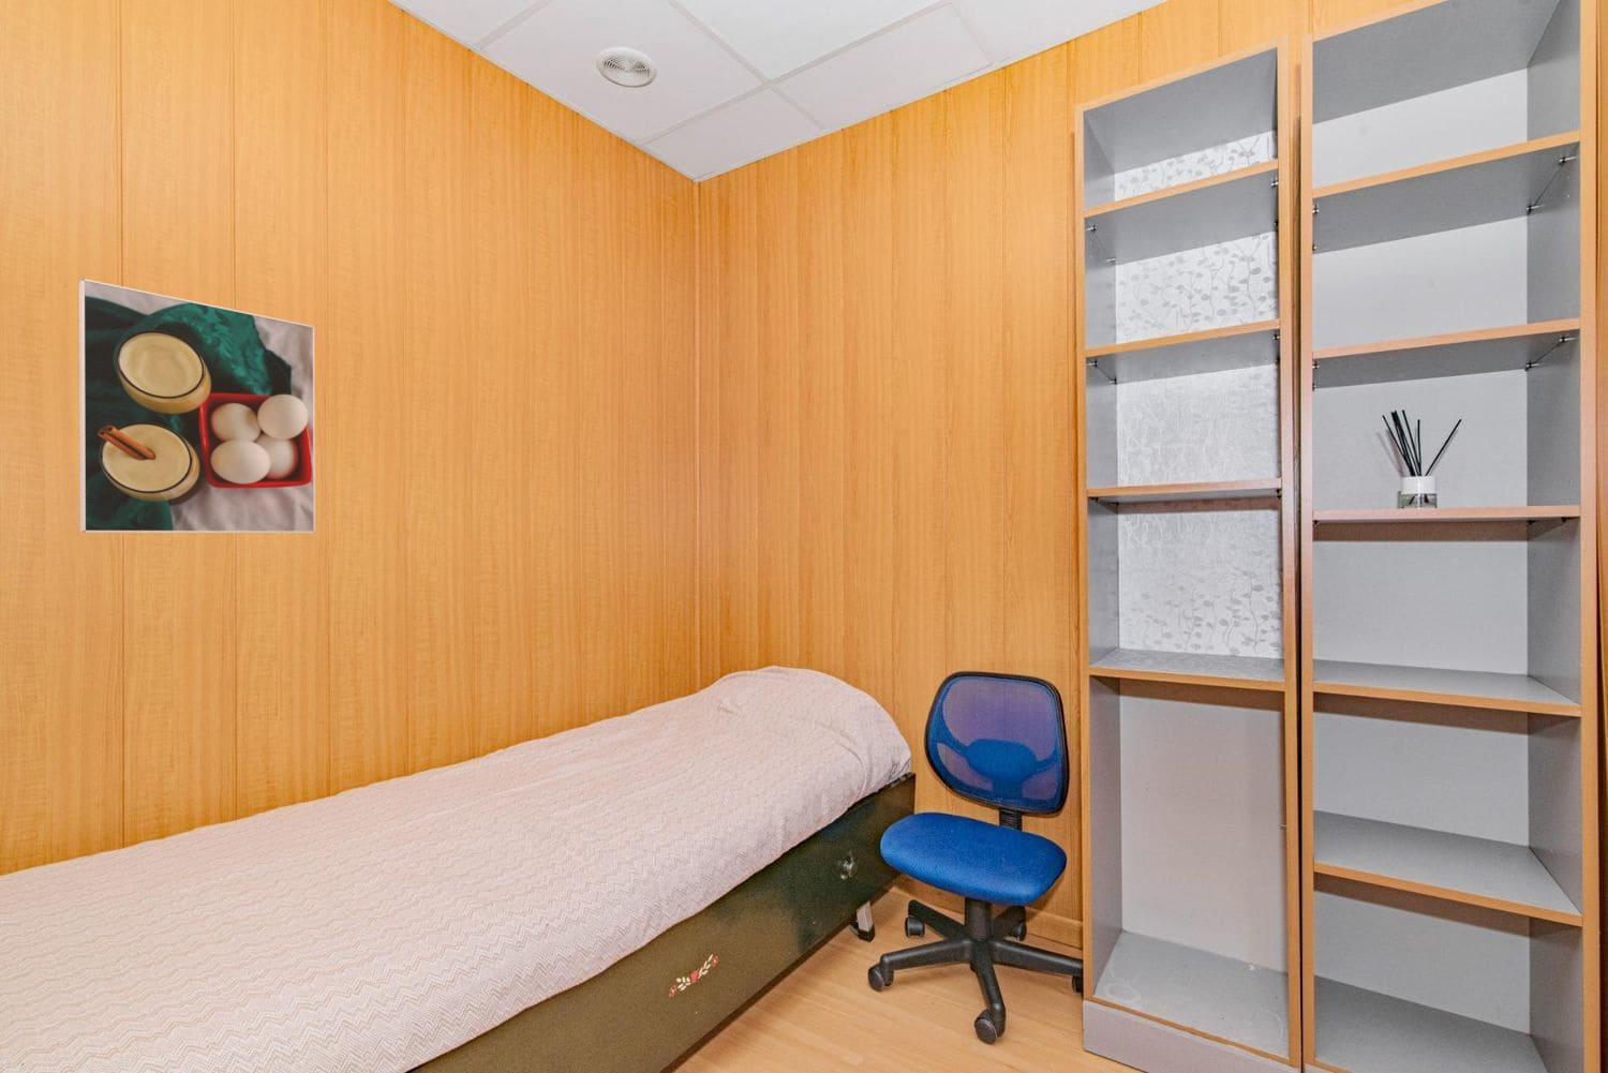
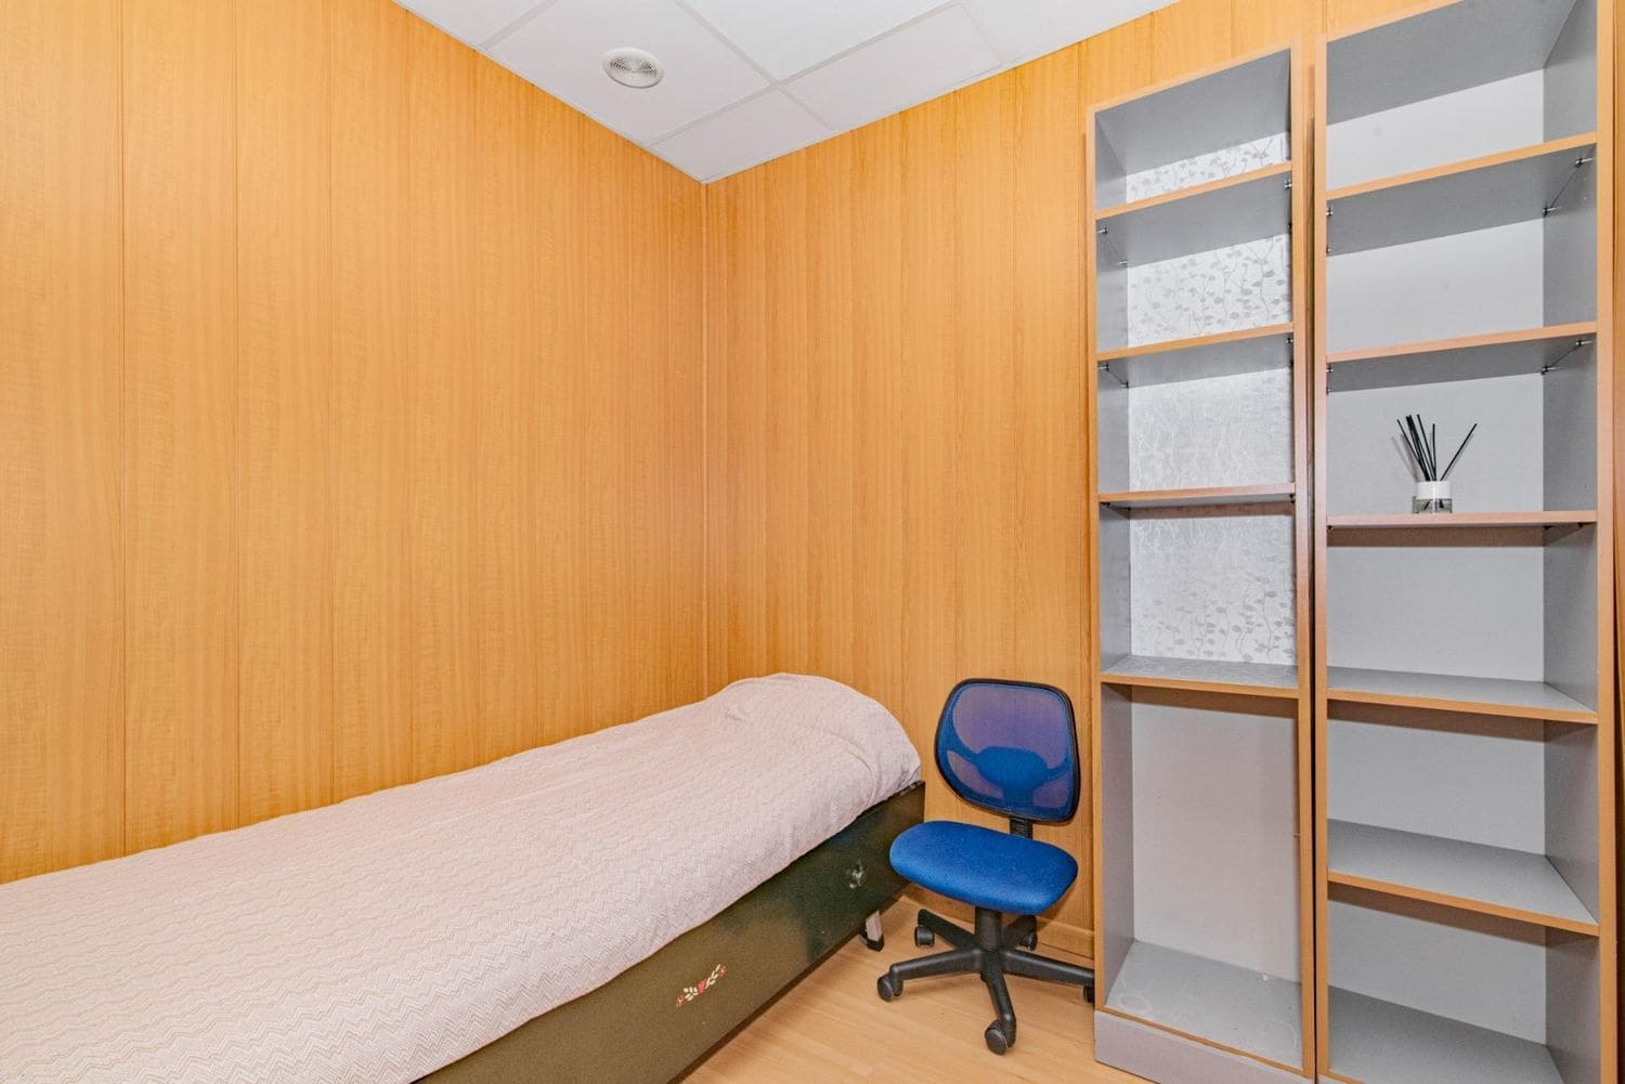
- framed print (208, 419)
